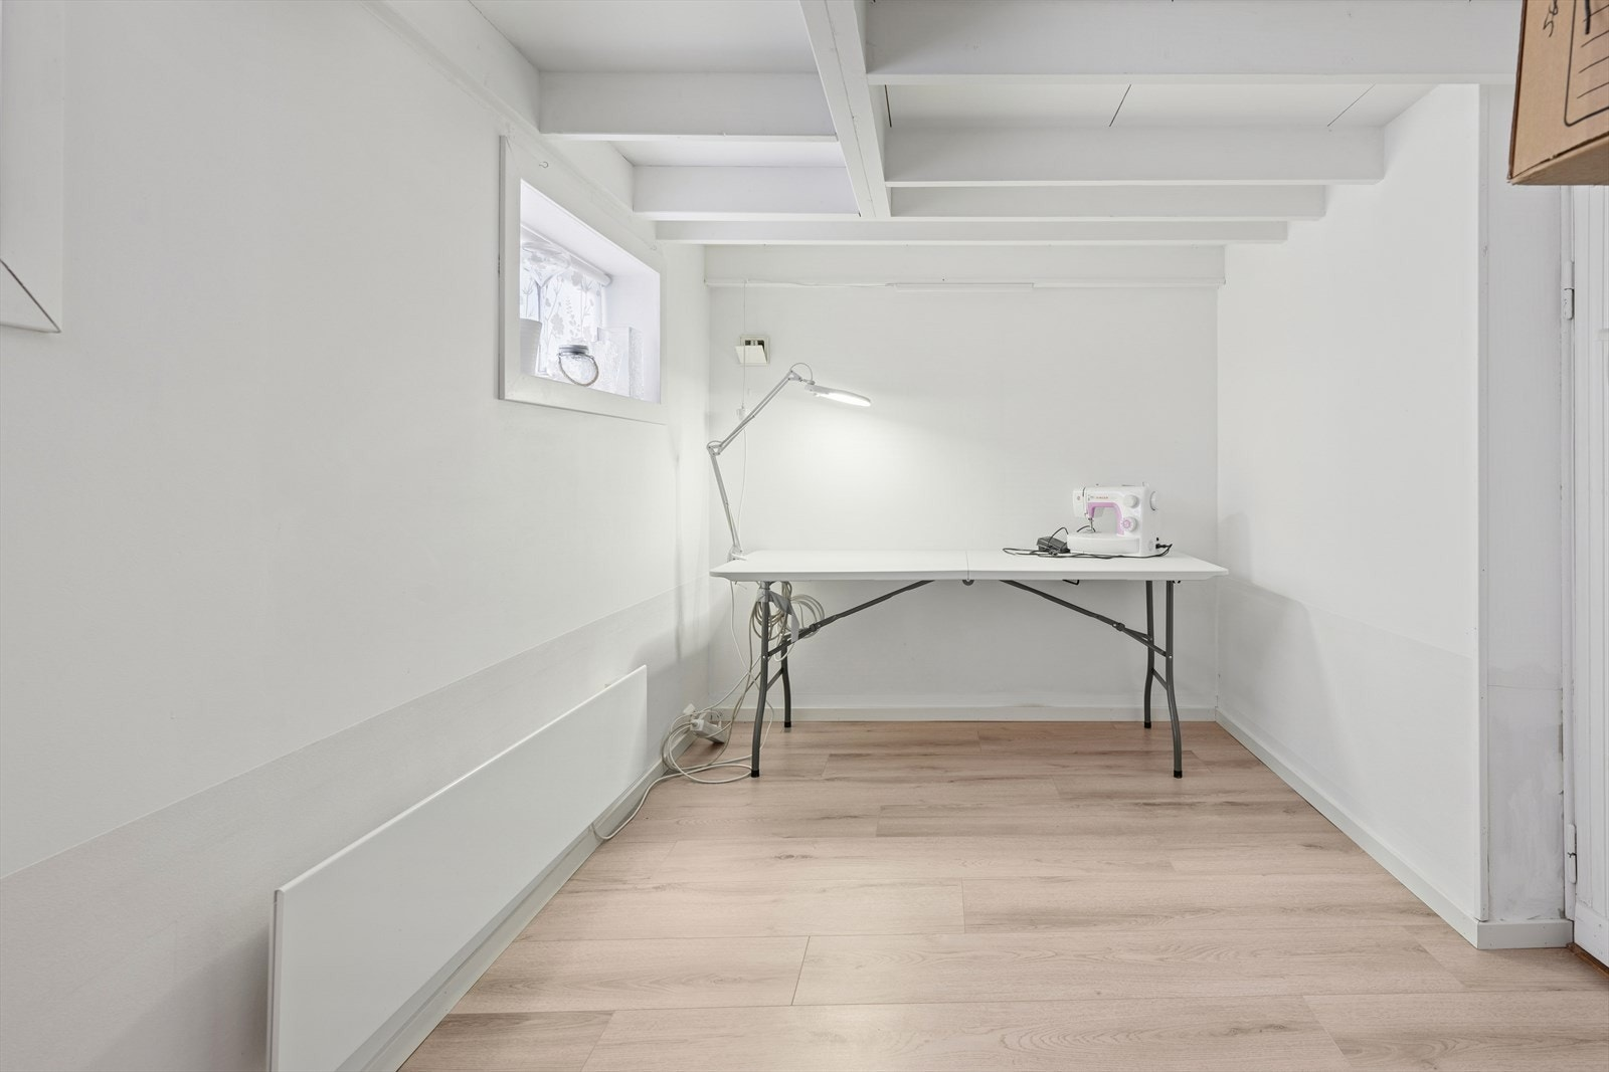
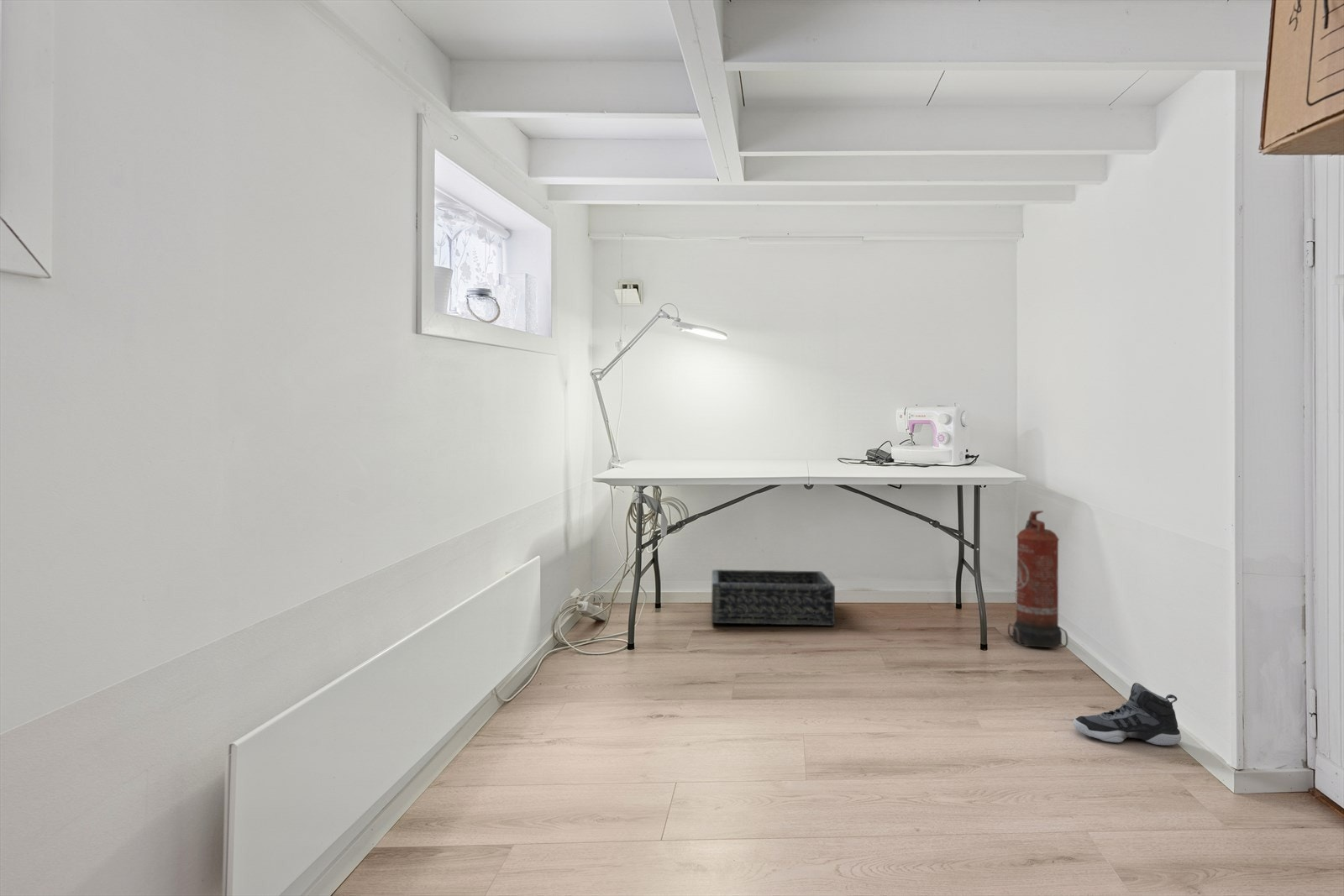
+ basket (769, 595)
+ sneaker (1125, 710)
+ fire extinguisher (1034, 574)
